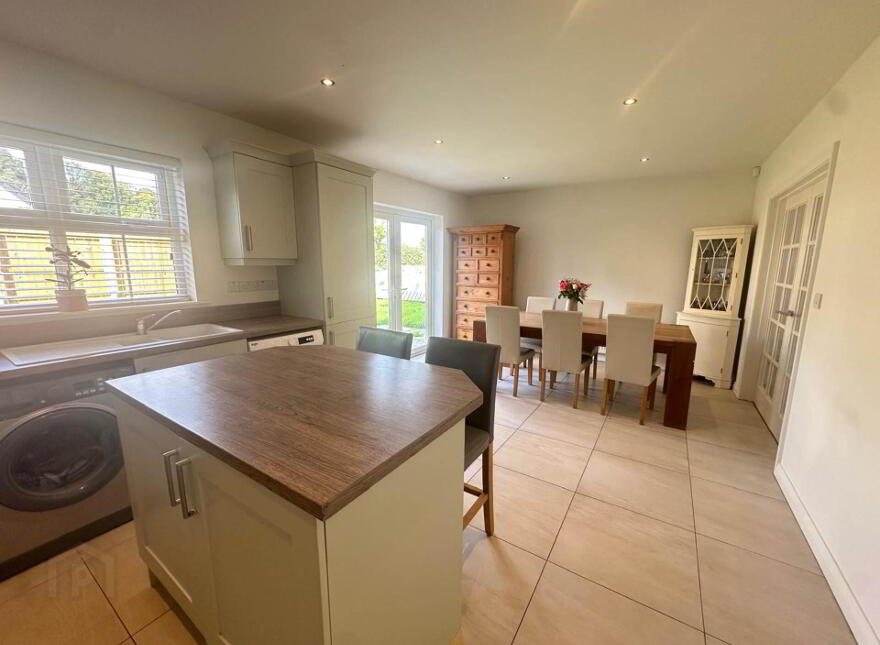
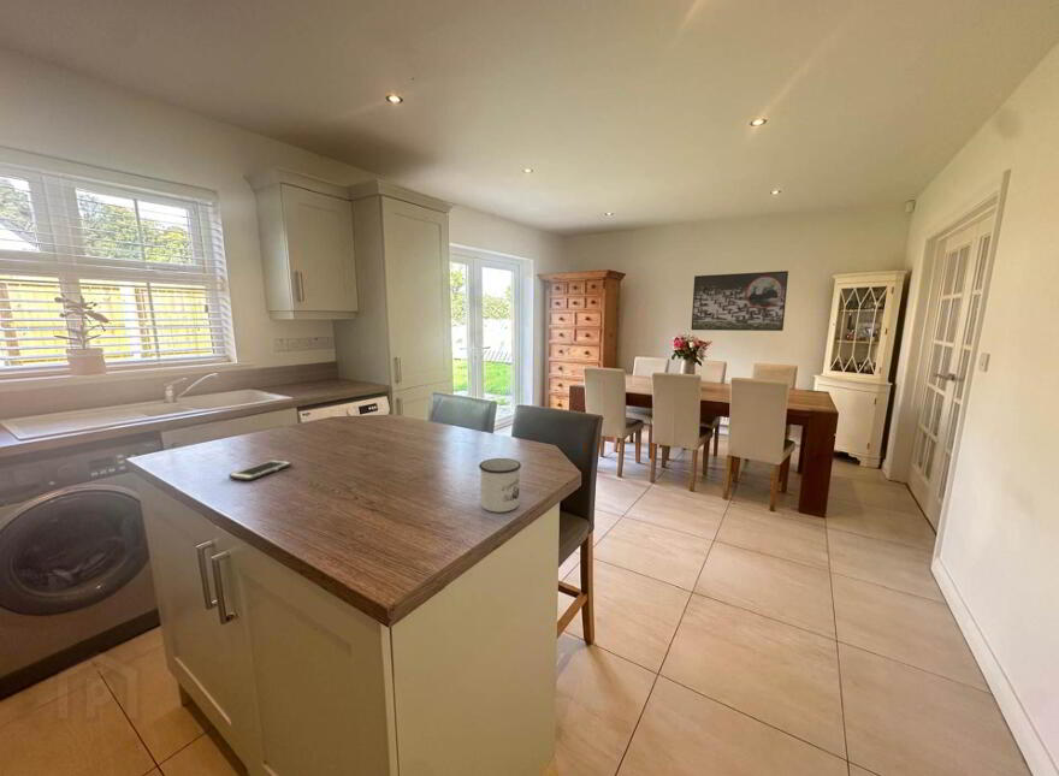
+ mug (503, 482)
+ cell phone (261, 469)
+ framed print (736, 302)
